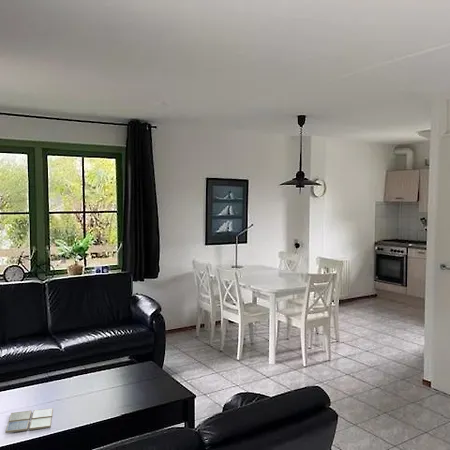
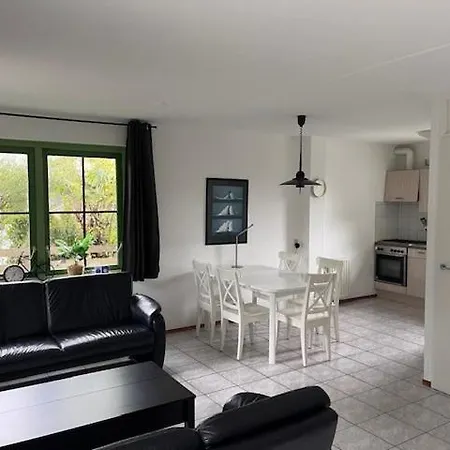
- drink coaster (29, 419)
